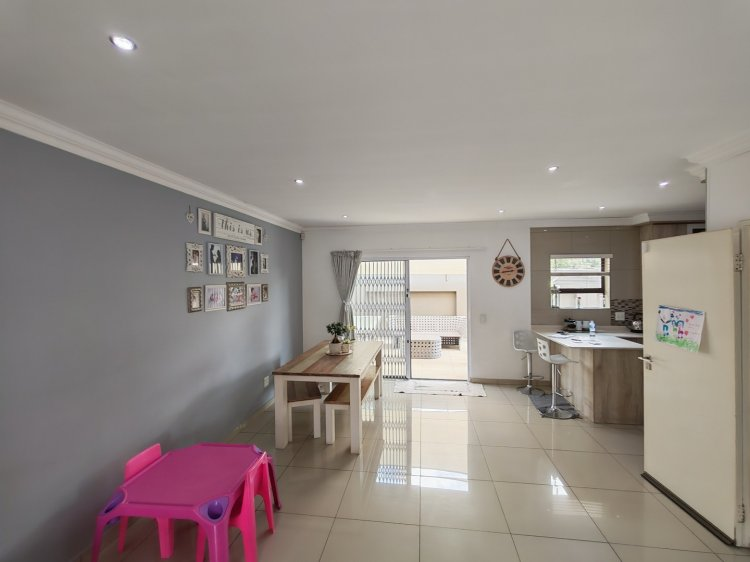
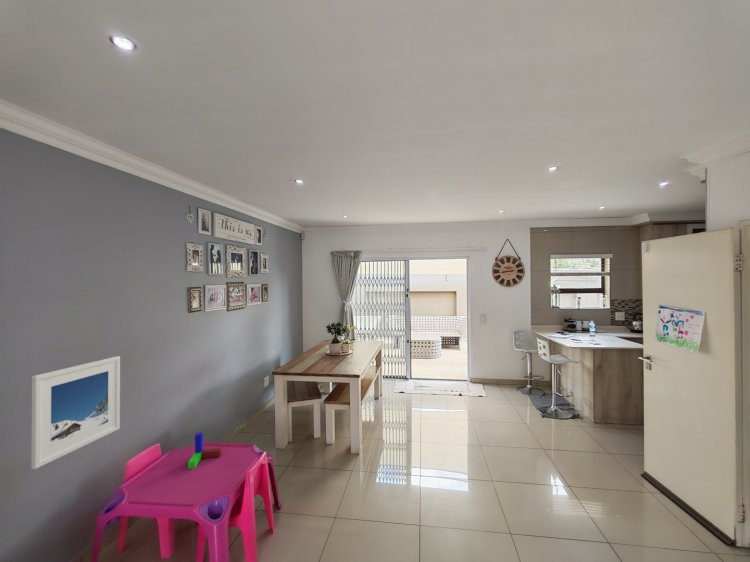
+ toy blocks (205, 449)
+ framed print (81, 405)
